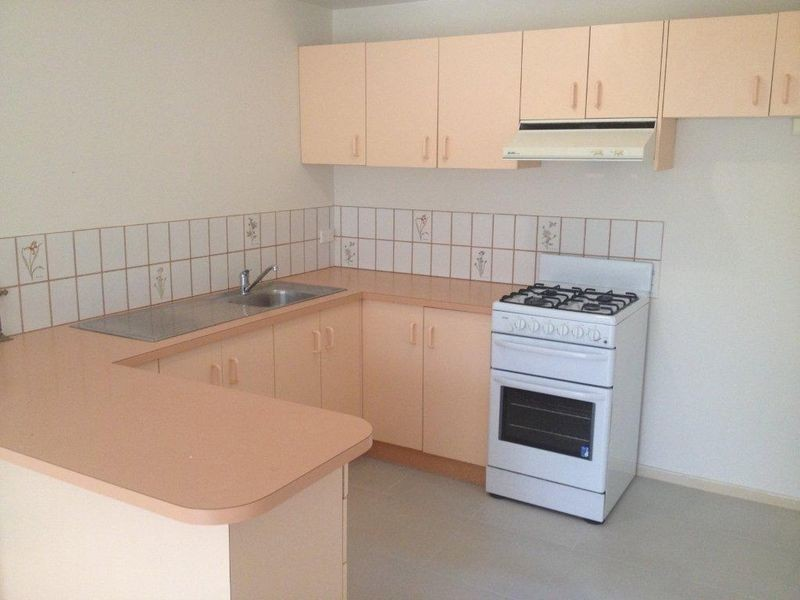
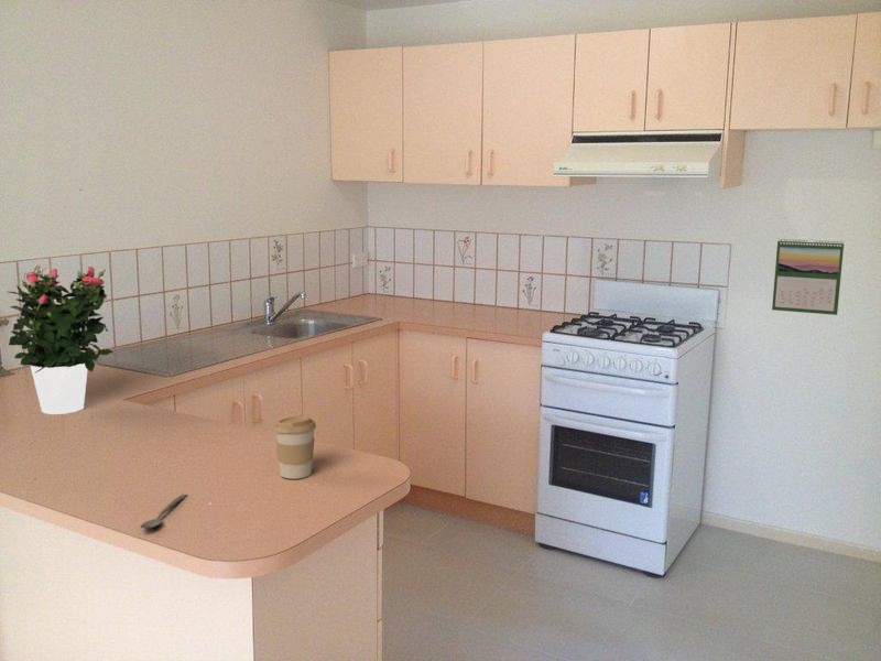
+ calendar (807, 275)
+ spoon (165, 510)
+ potted flower (62, 339)
+ coffee cup (295, 445)
